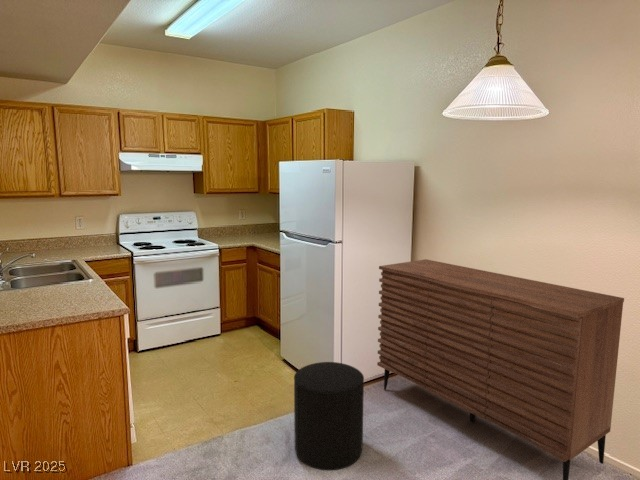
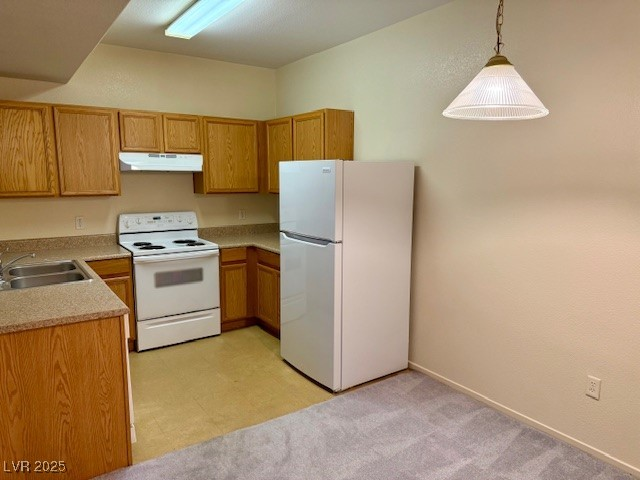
- sideboard (478, 352)
- stool (328, 411)
